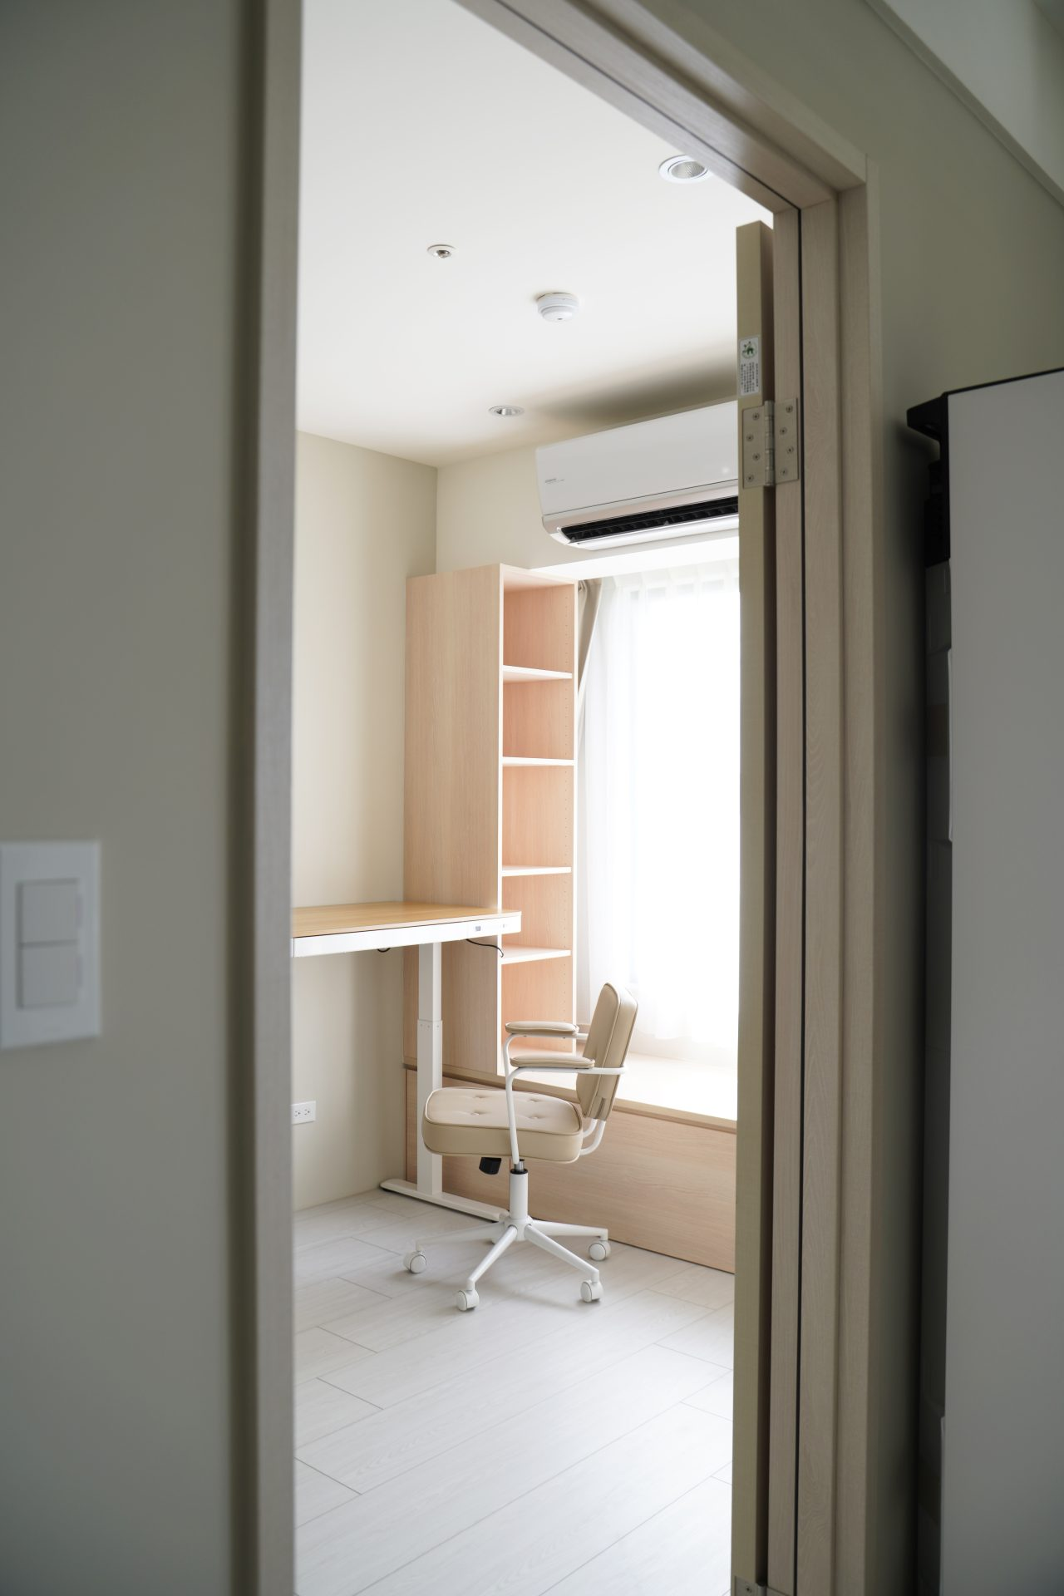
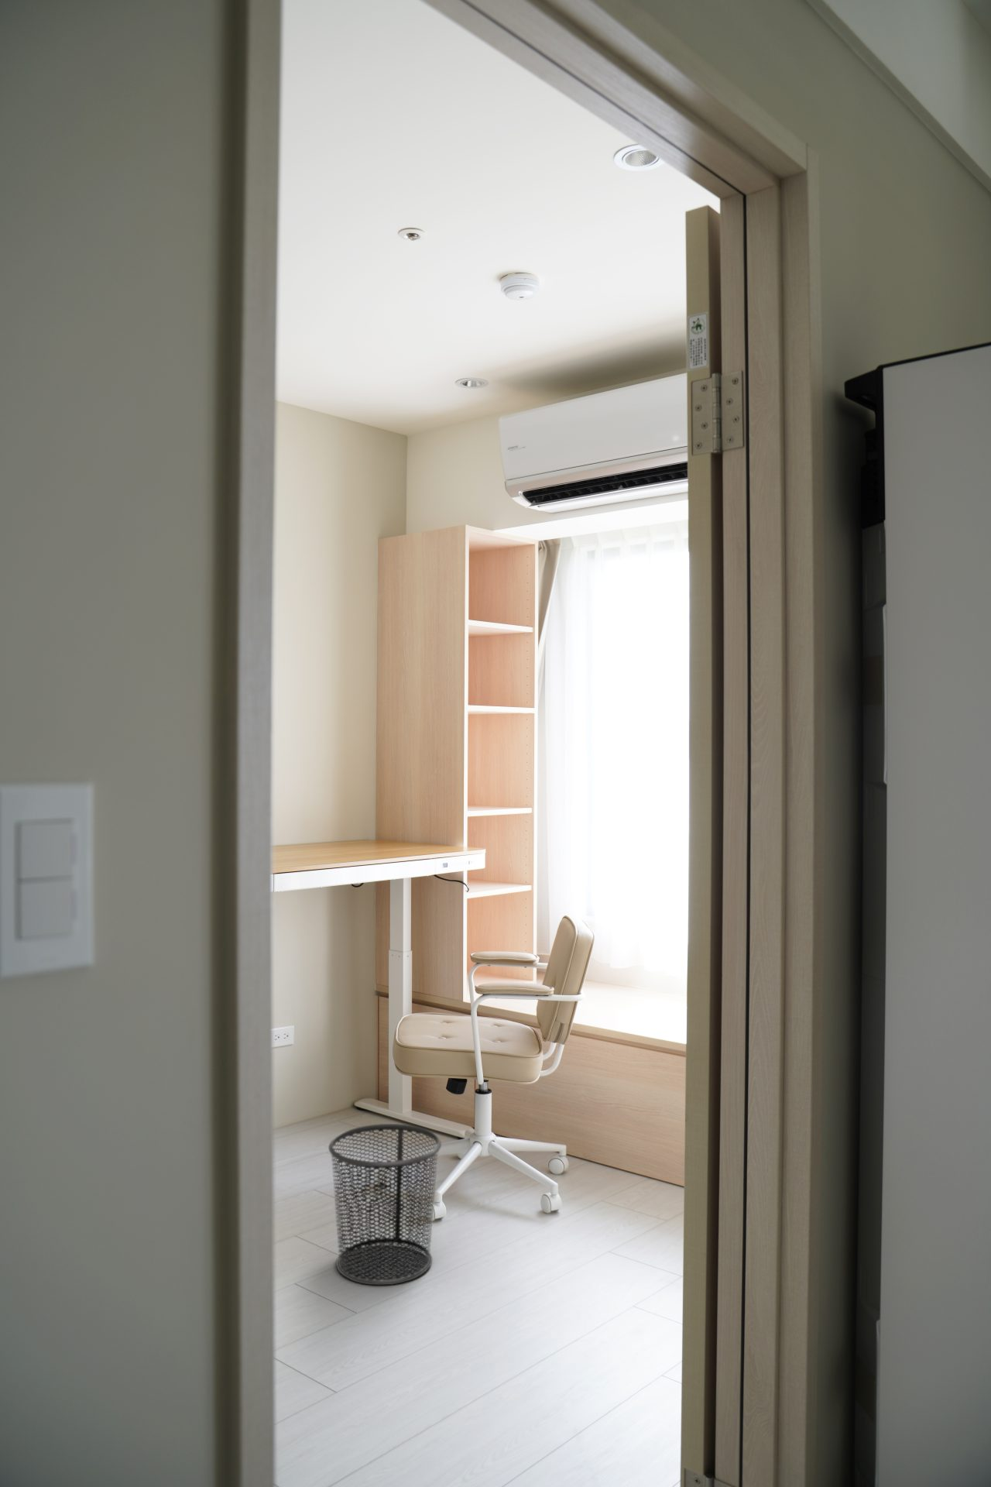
+ waste bin (384, 1202)
